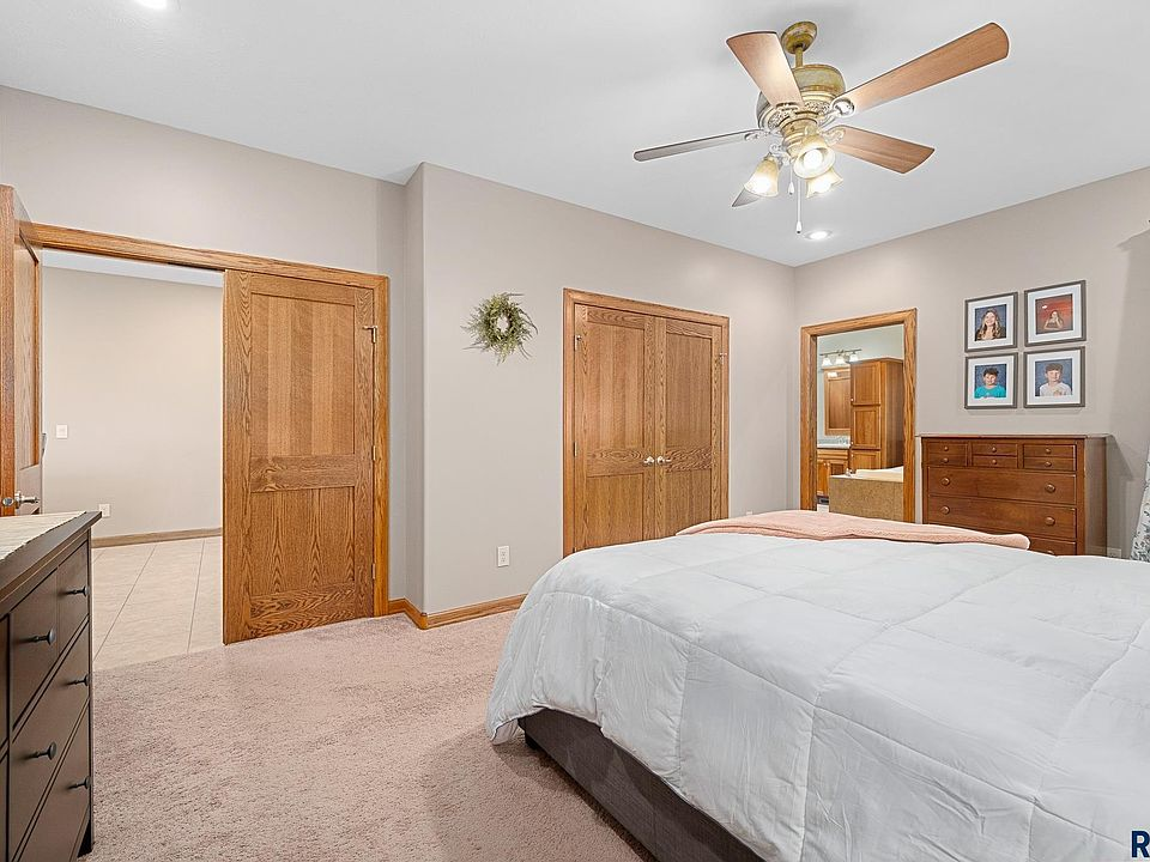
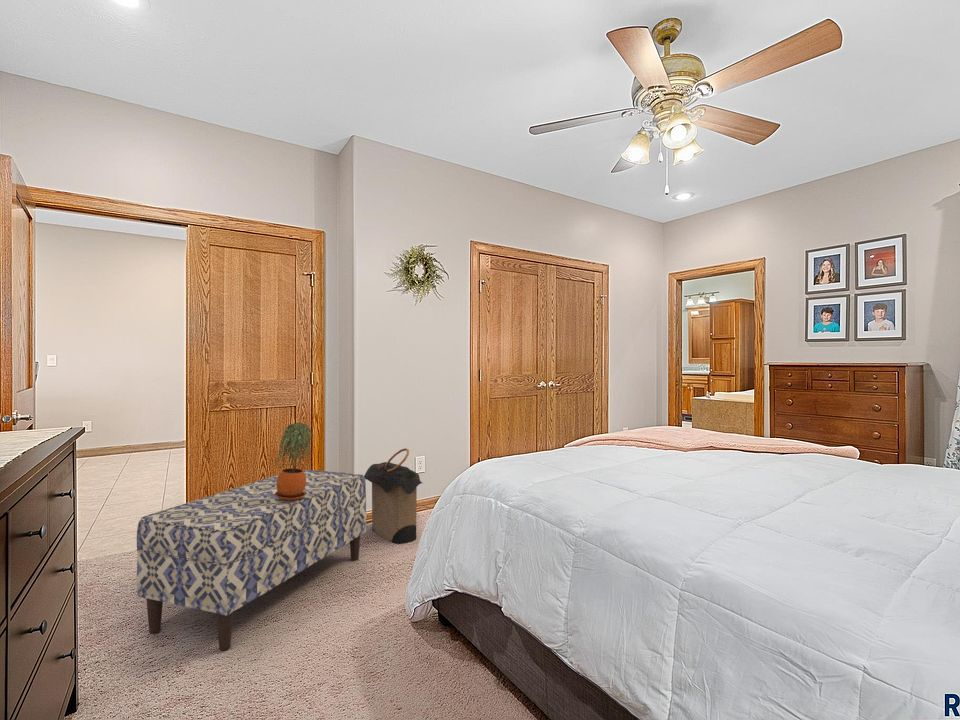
+ potted plant (288, 460)
+ laundry hamper (391, 491)
+ bench (269, 541)
